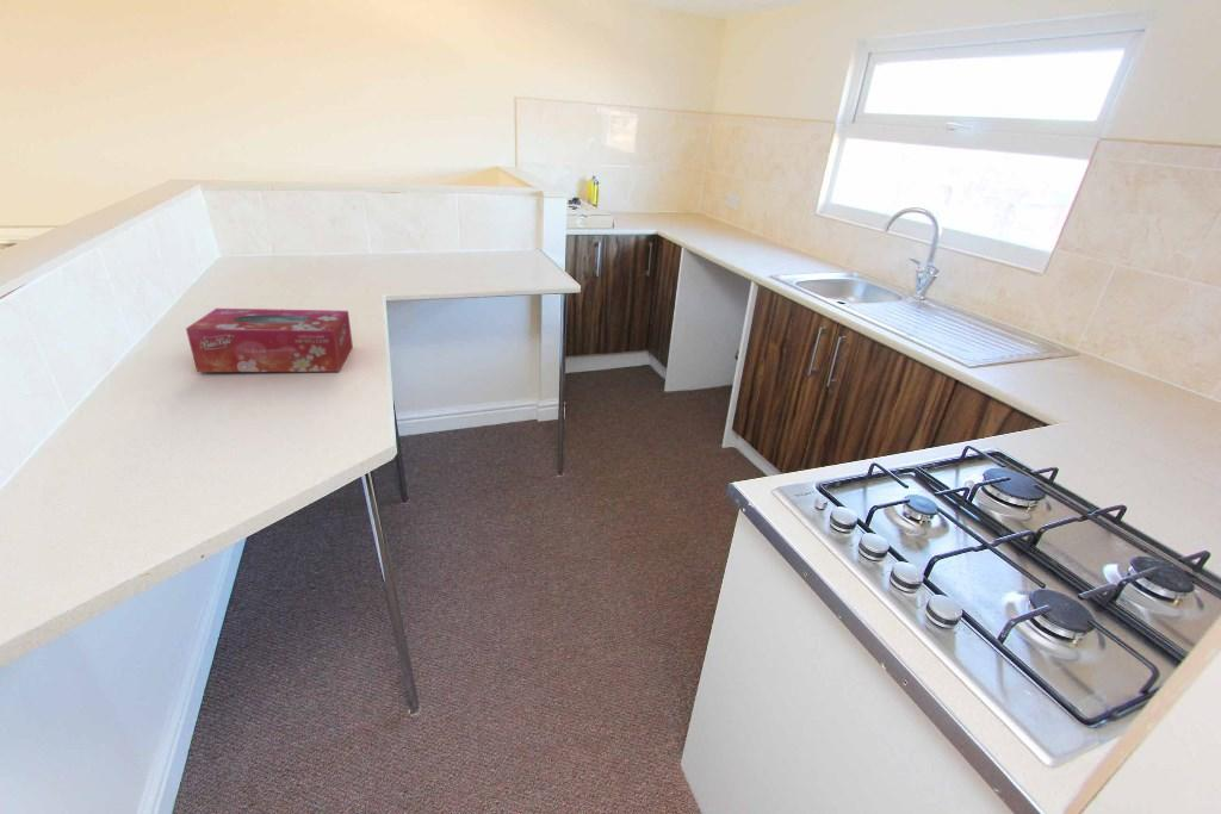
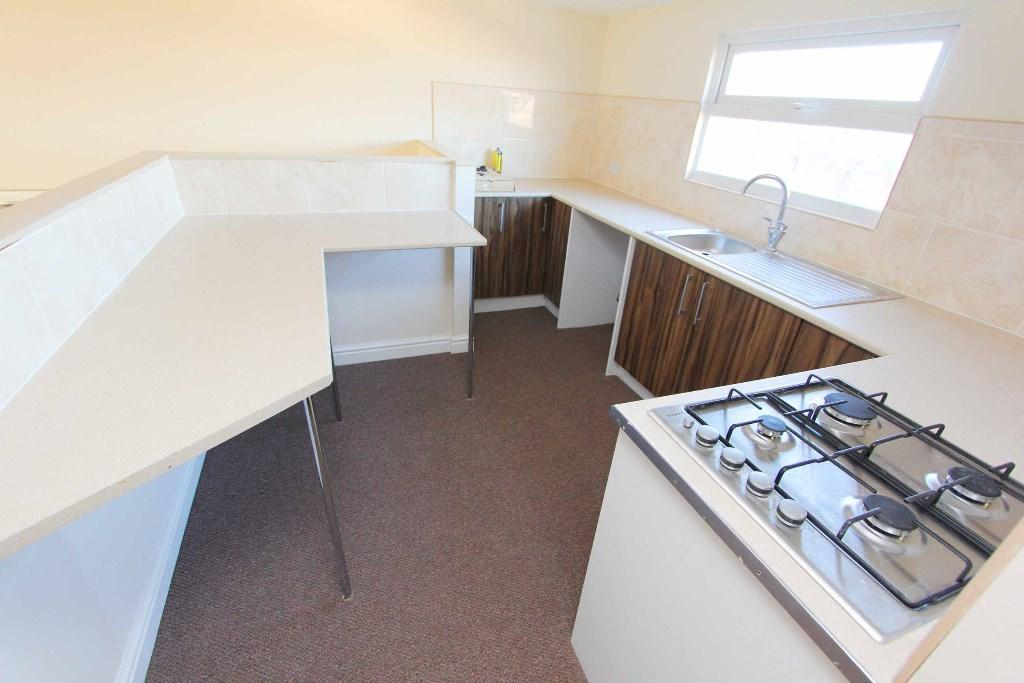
- tissue box (277, 338)
